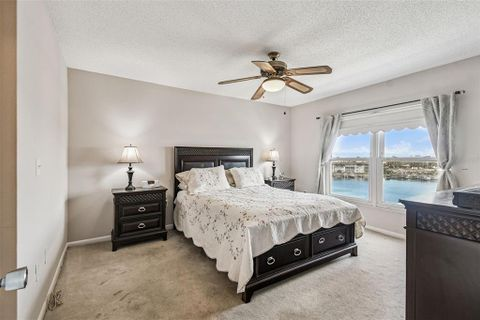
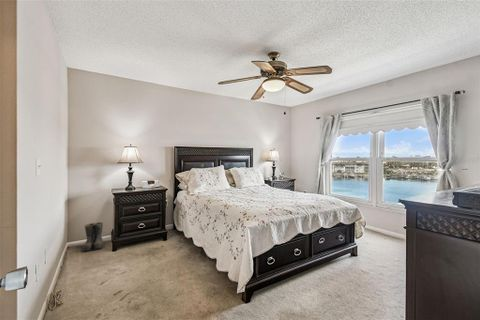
+ boots (93, 235)
